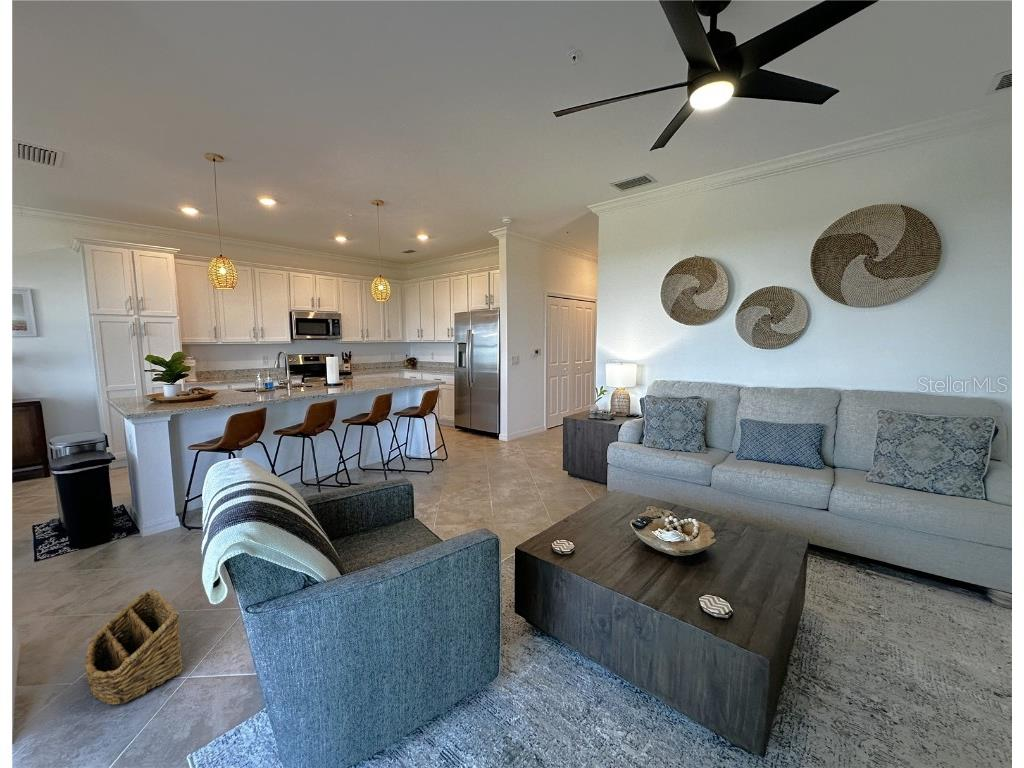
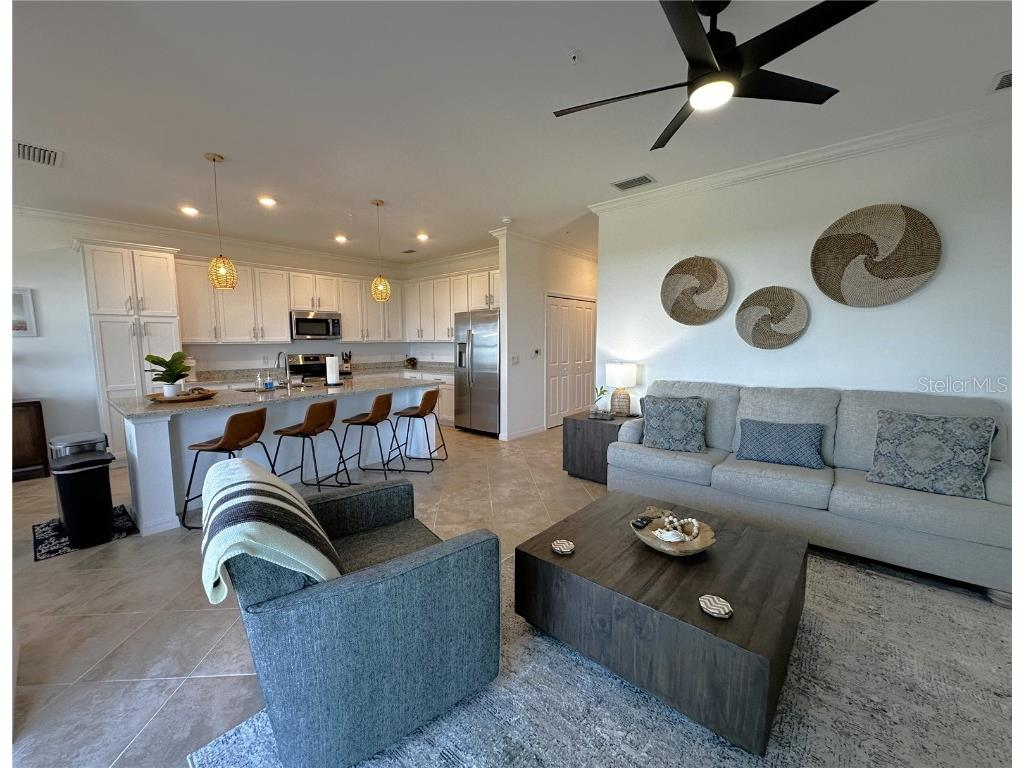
- basket (130, 643)
